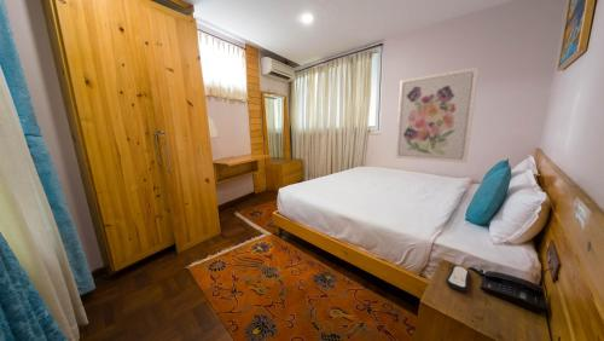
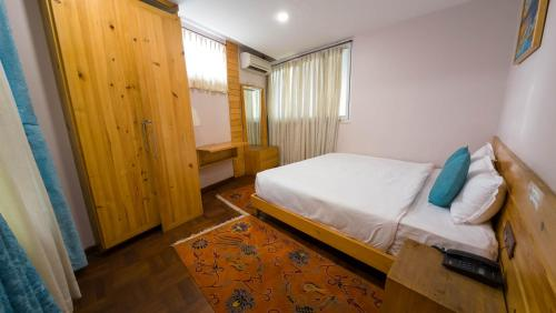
- wall art (431, 119)
- remote control (458, 277)
